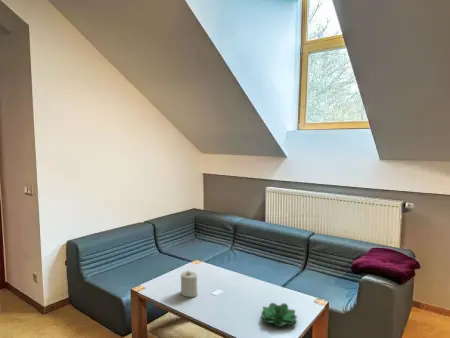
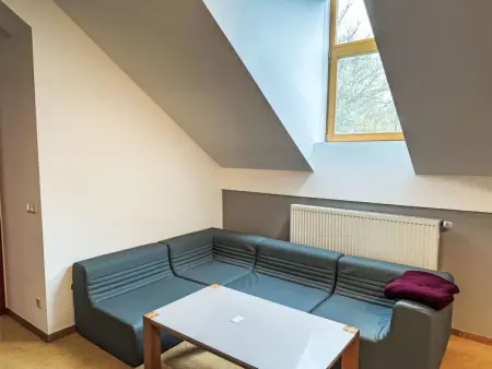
- candle (189, 282)
- succulent plant (278, 313)
